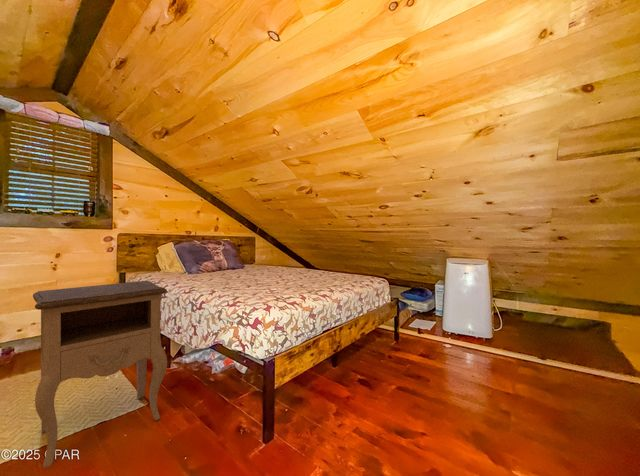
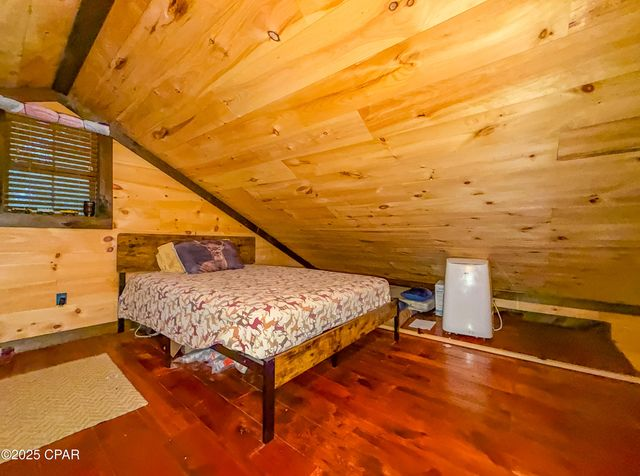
- nightstand (103, 358)
